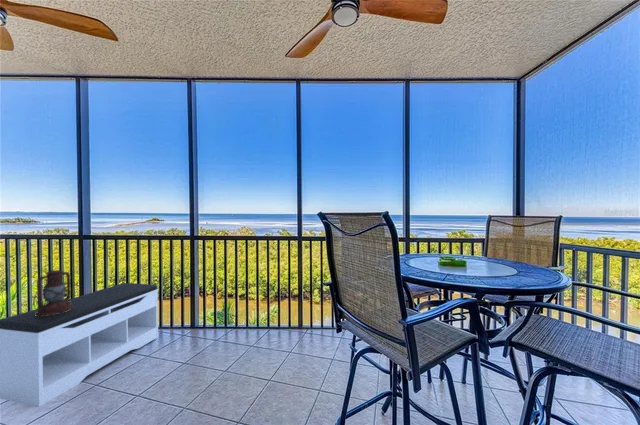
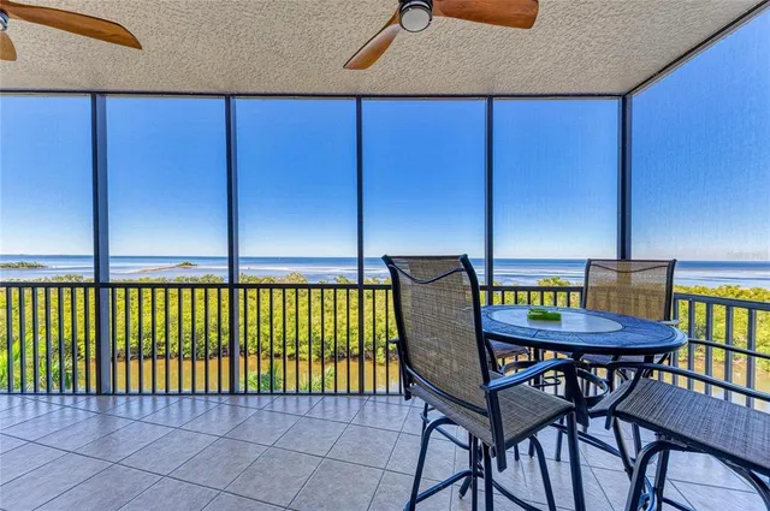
- lantern (54, 289)
- bench (91, 330)
